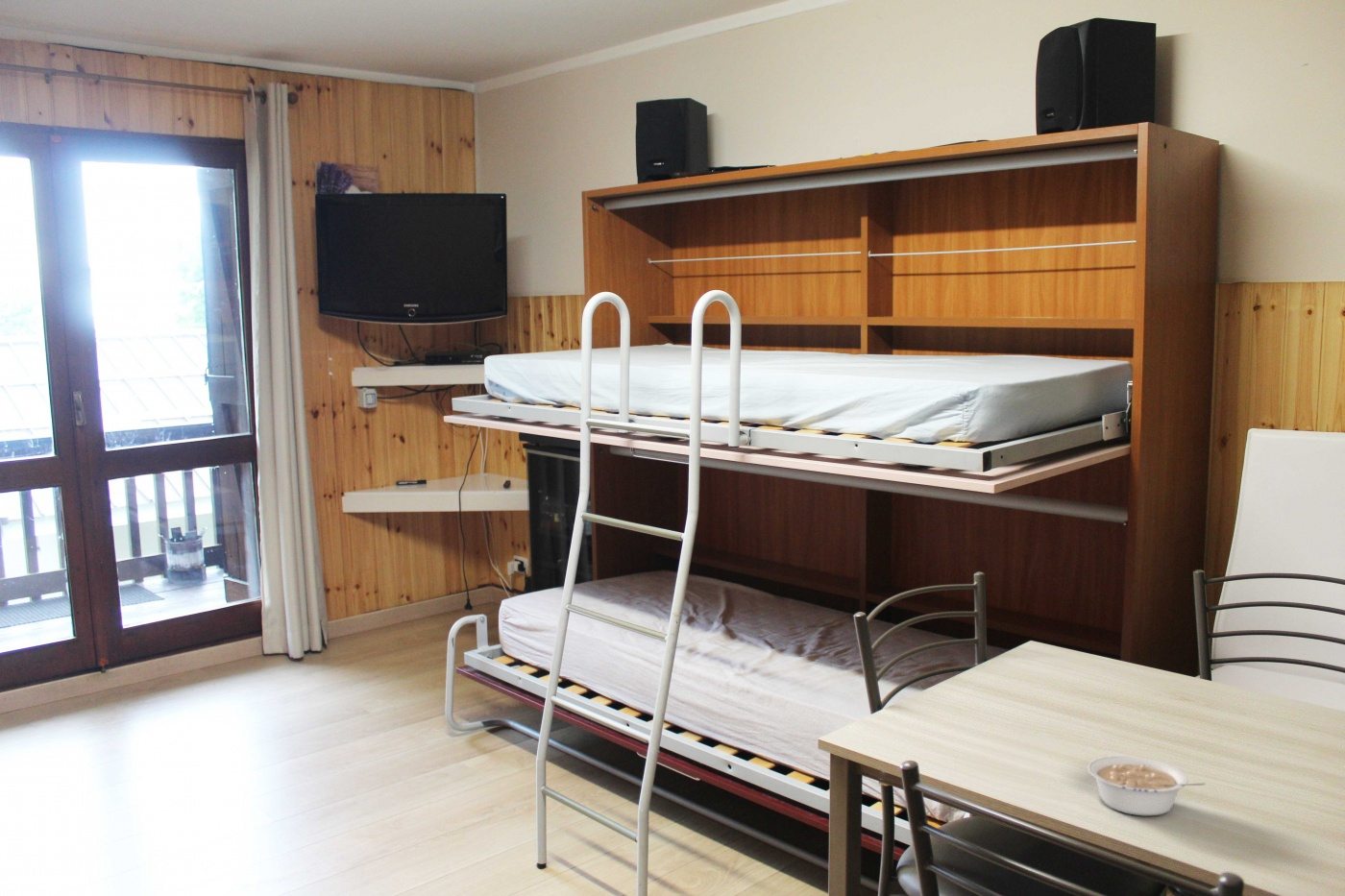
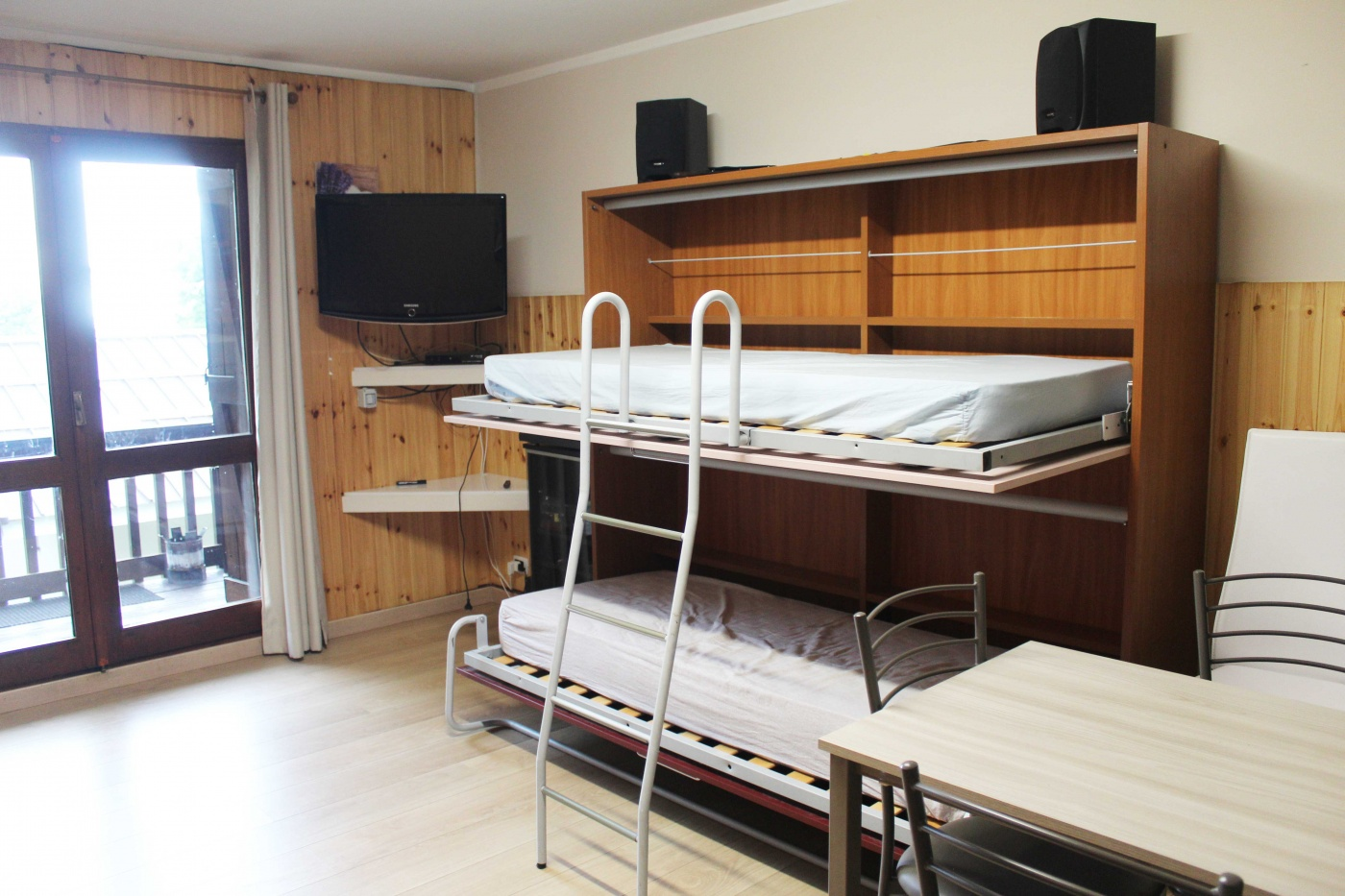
- legume (1140, 785)
